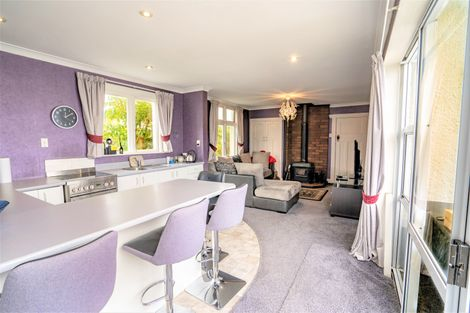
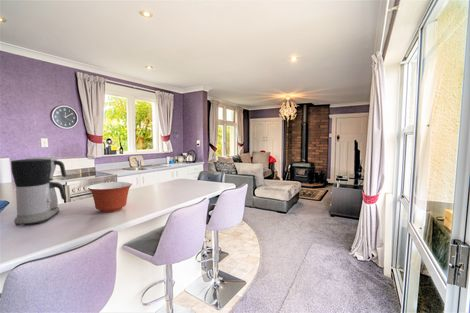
+ coffee maker (42, 188)
+ mixing bowl (111, 197)
